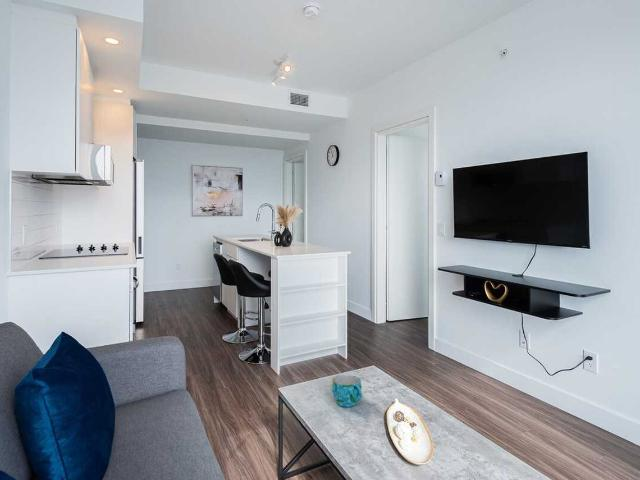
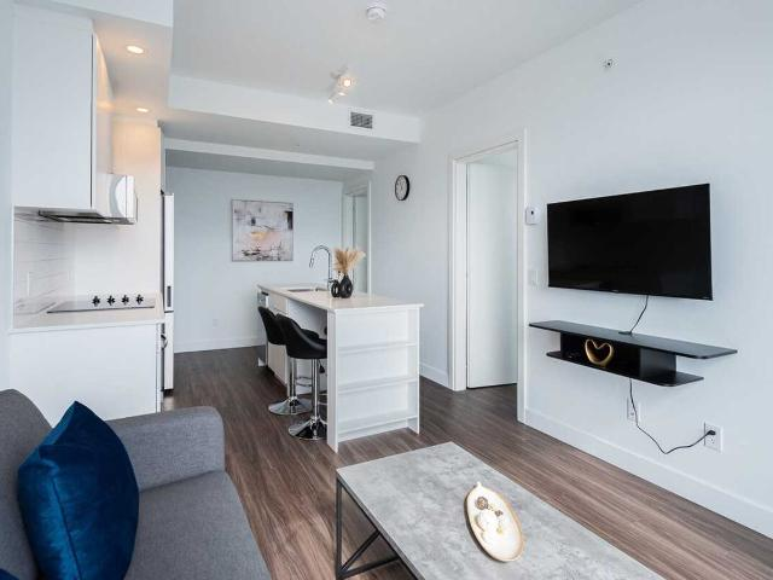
- cup (348, 391)
